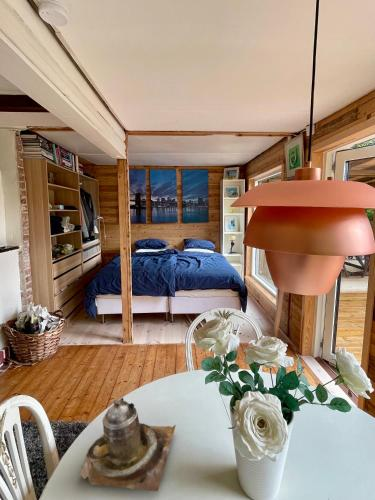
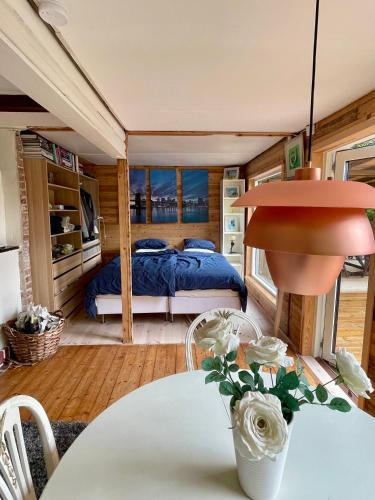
- teapot (130, 426)
